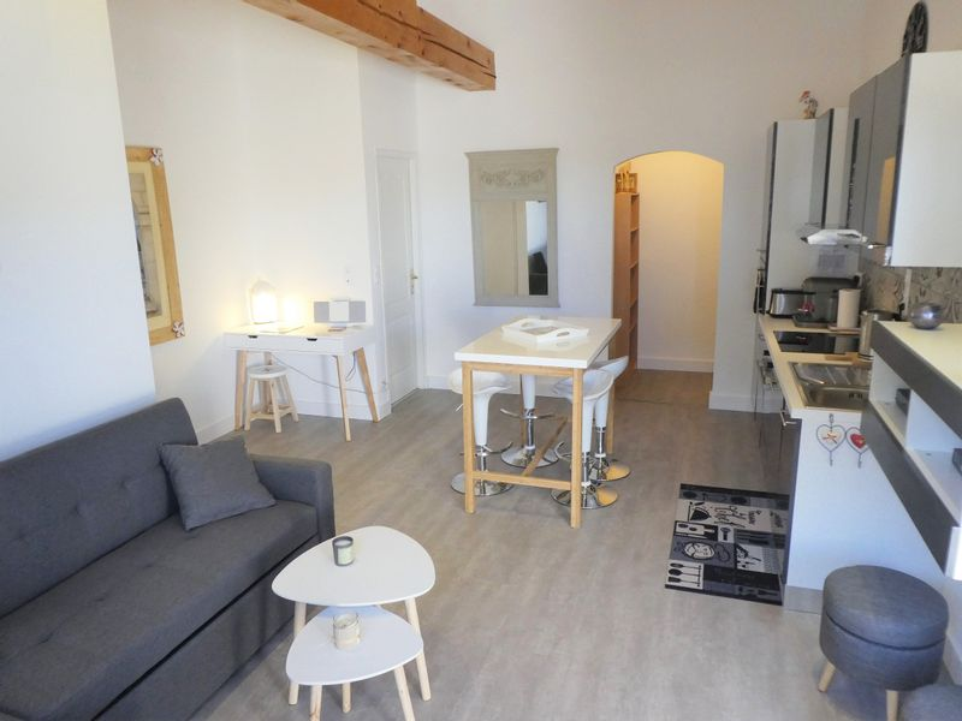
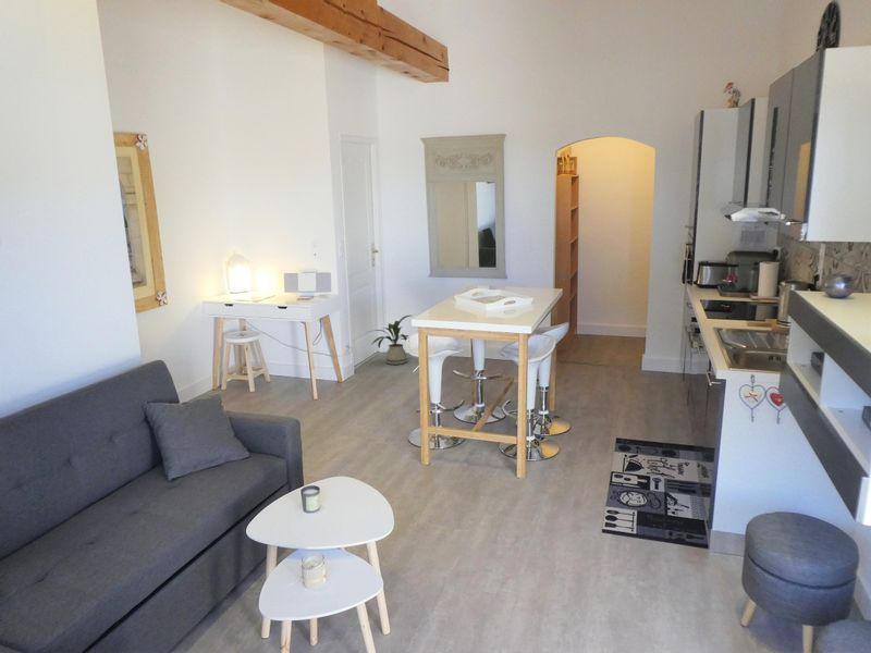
+ house plant (391, 338)
